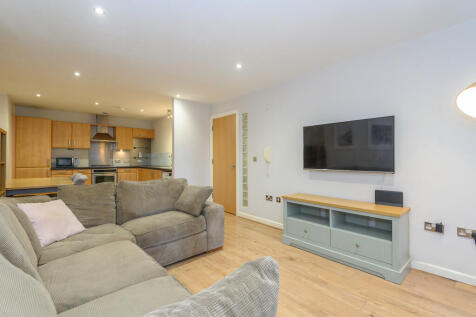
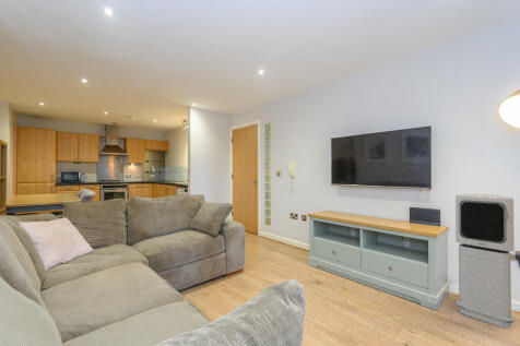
+ air purifier (484, 253)
